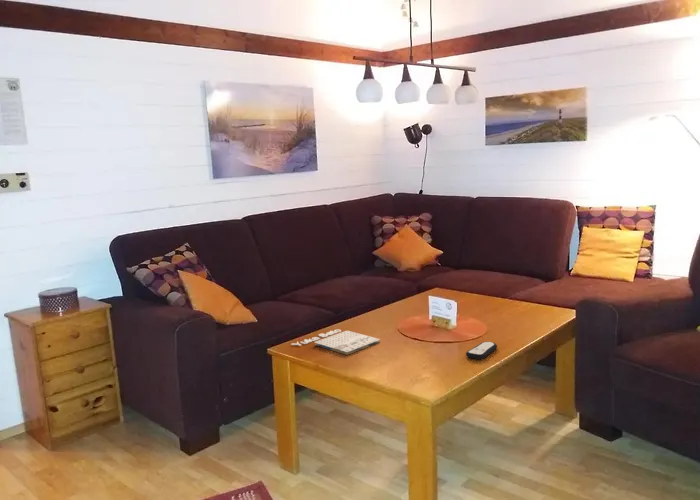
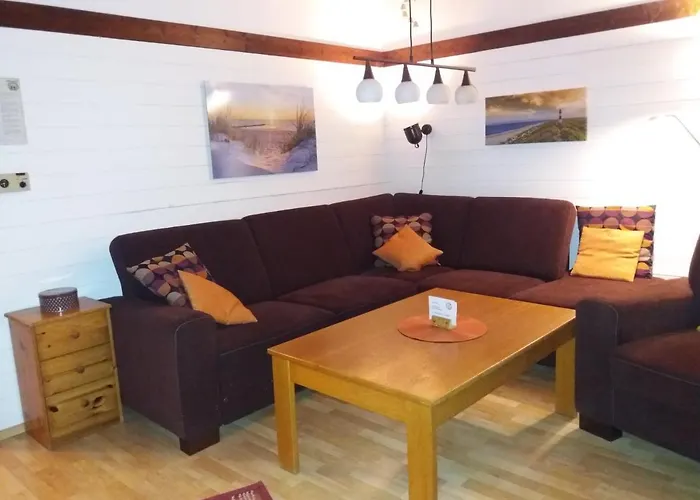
- magazine (336, 341)
- remote control (482, 349)
